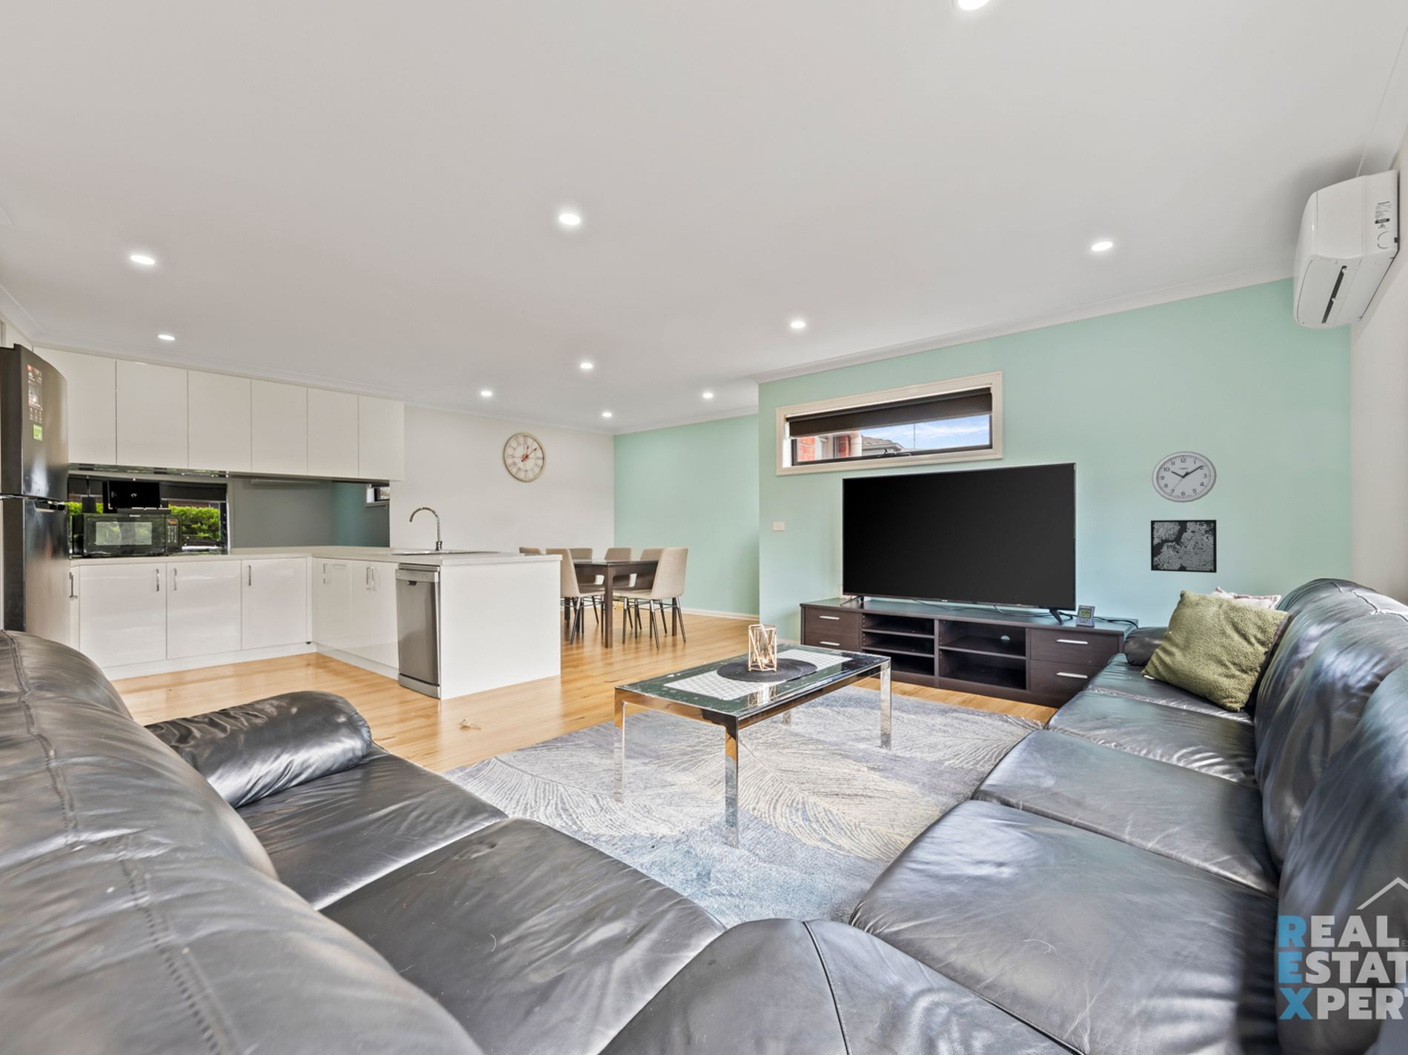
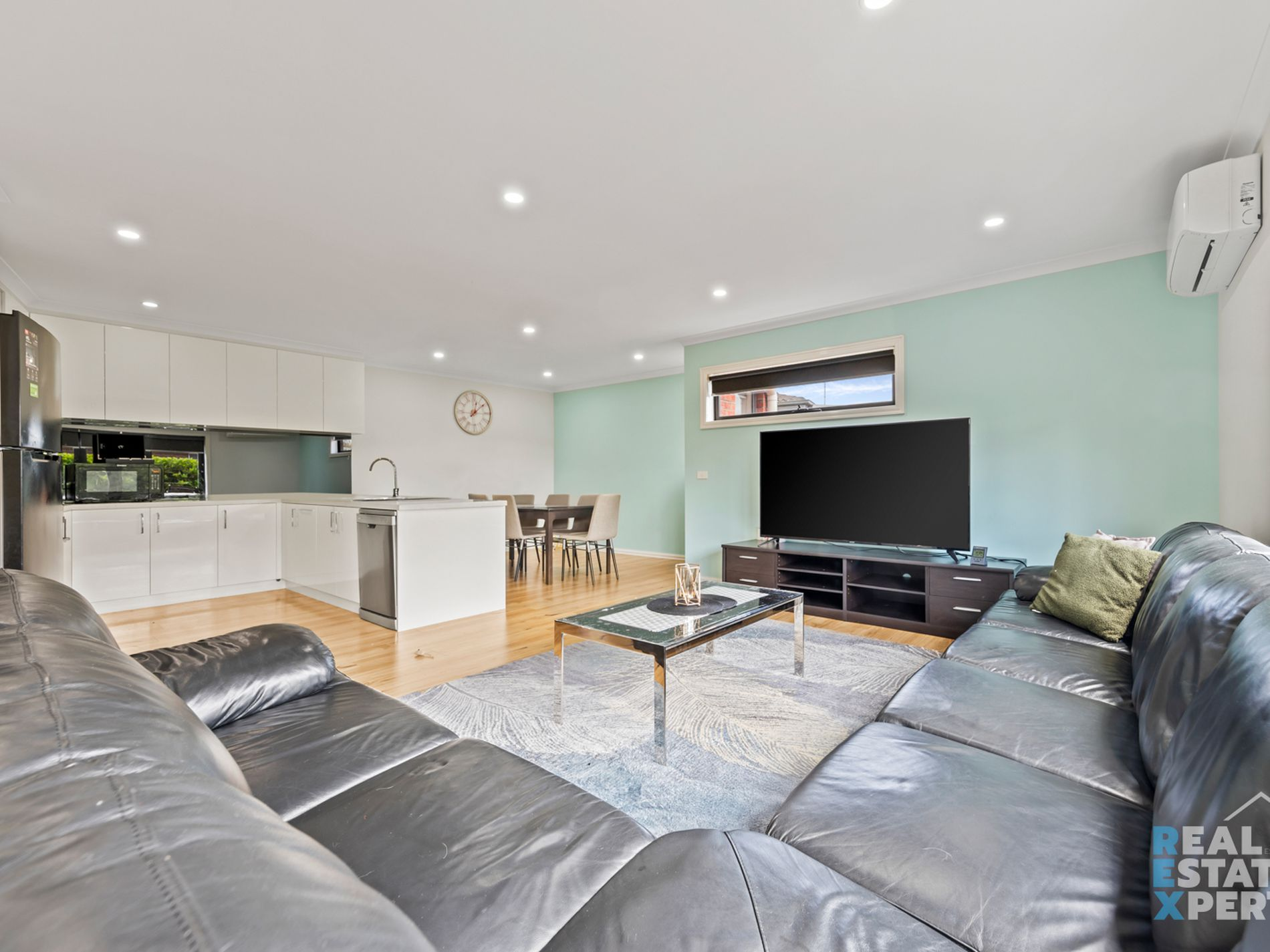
- wall clock (1183, 477)
- wall art (1183, 545)
